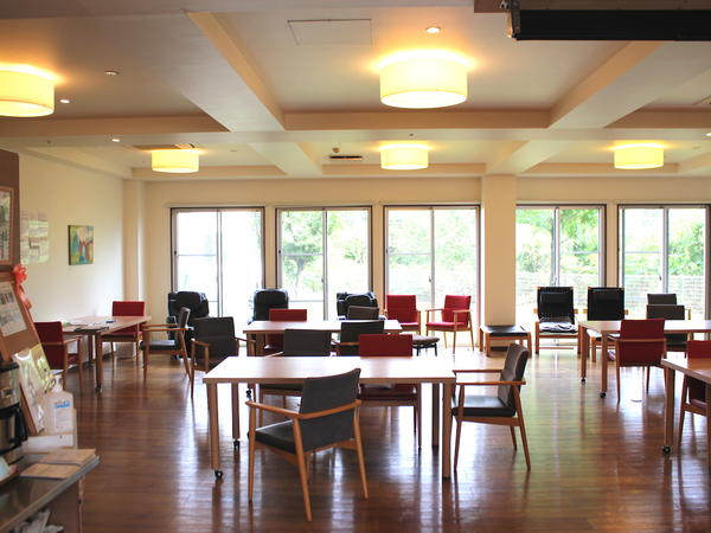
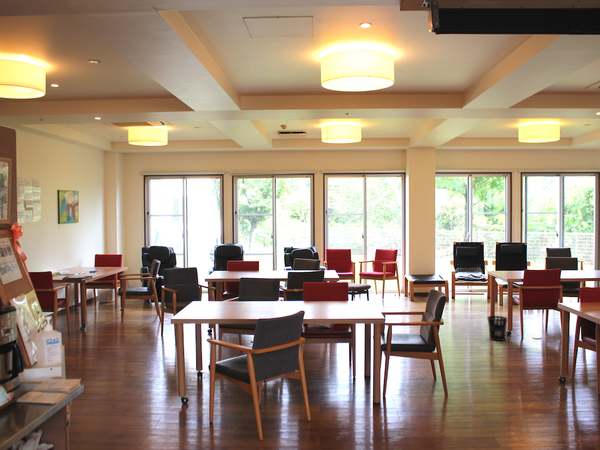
+ wastebasket (497, 328)
